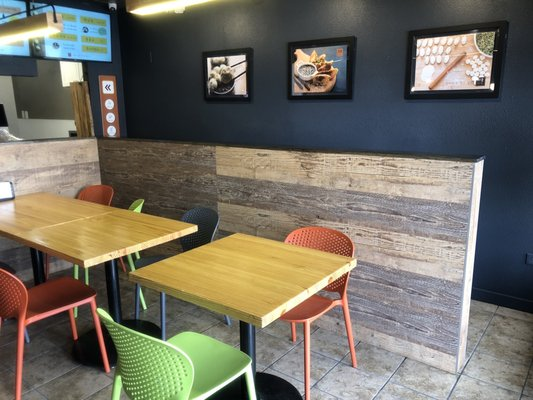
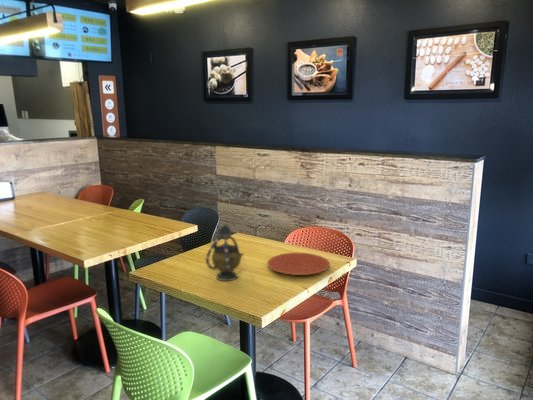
+ teapot (229, 248)
+ plate (298, 265)
